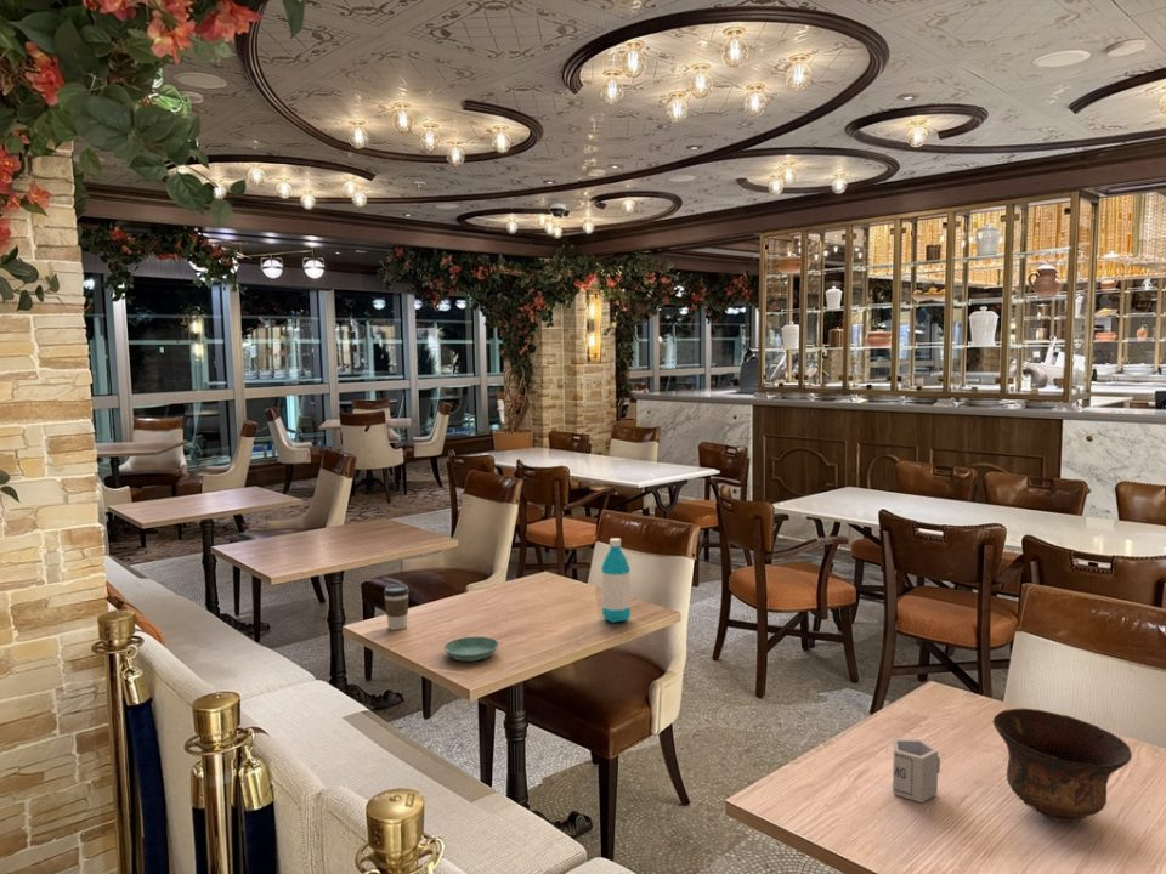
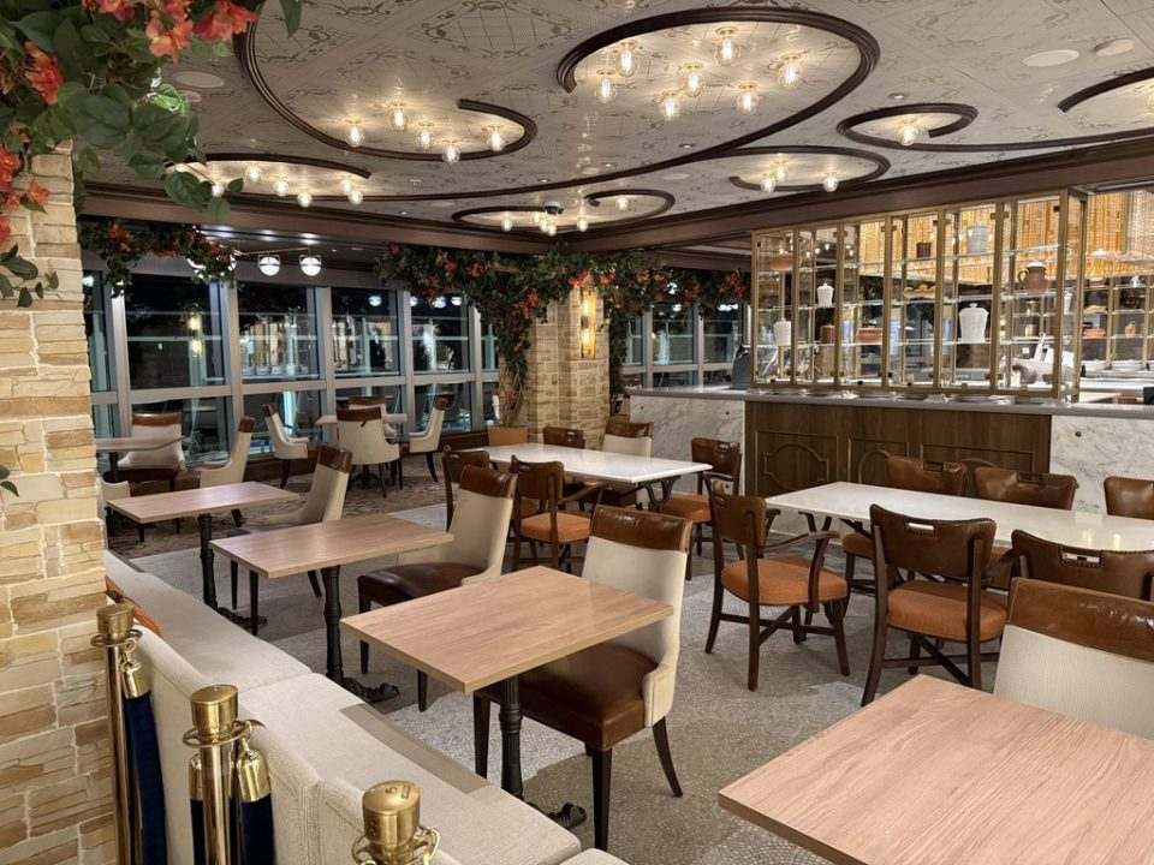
- cup (916, 768)
- bowl (1058, 771)
- coffee cup (396, 607)
- water bottle (616, 579)
- saucer (471, 649)
